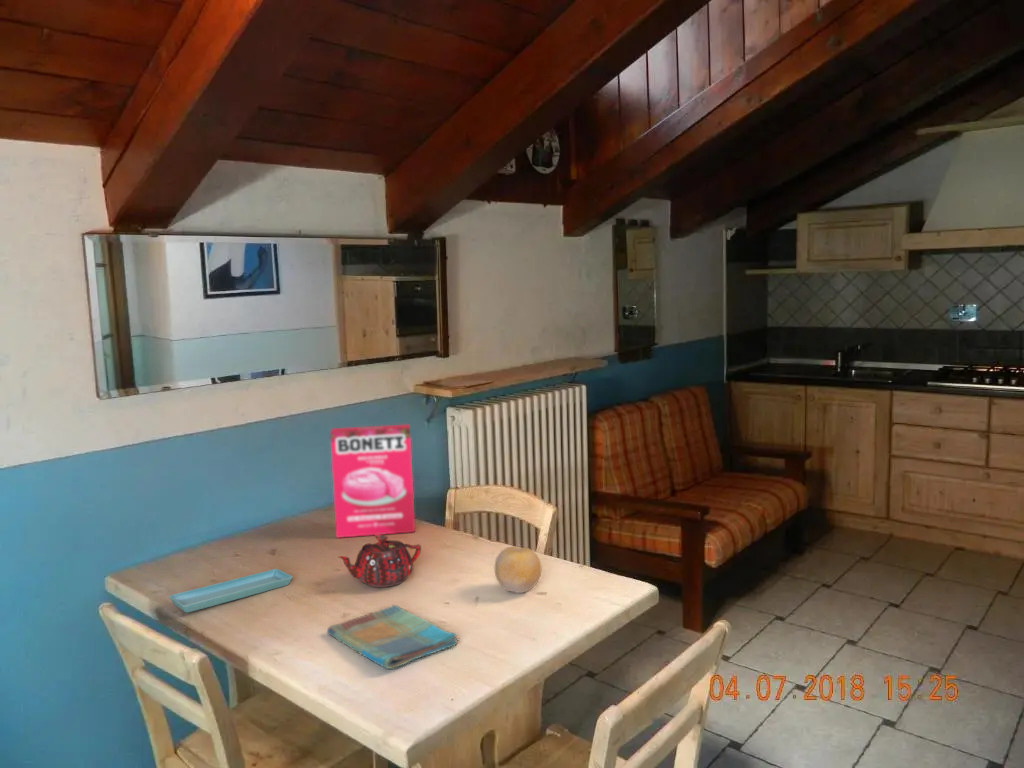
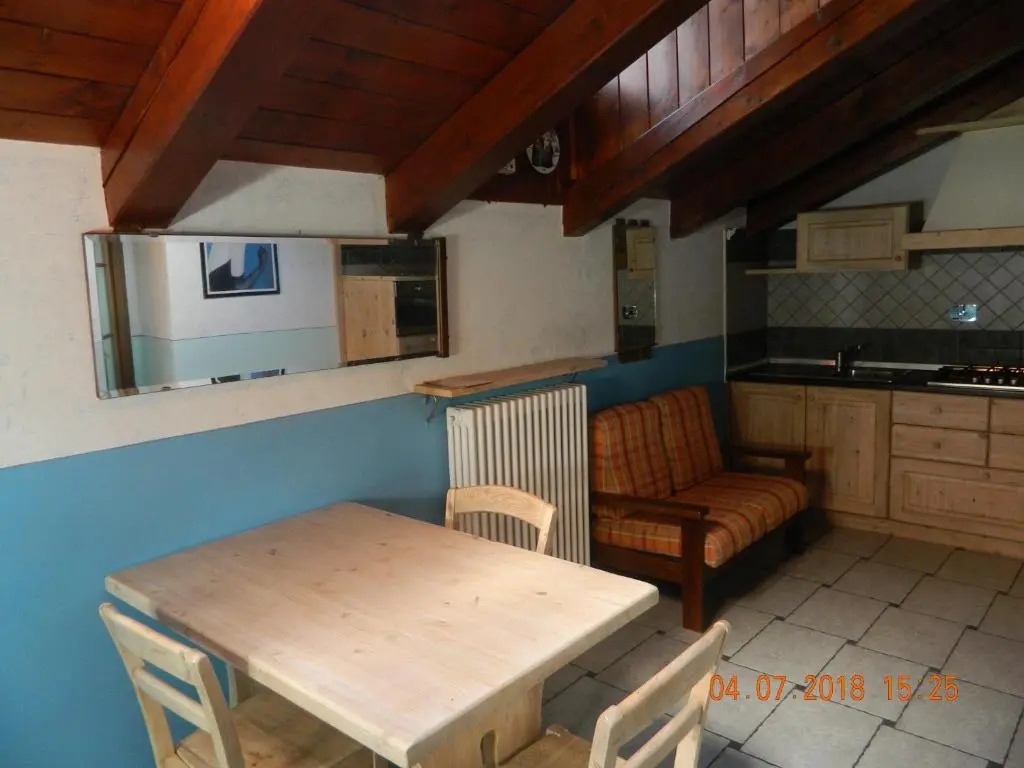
- teapot (381, 558)
- fruit (517, 569)
- cereal box (373, 480)
- saucer (233, 590)
- dish towel (391, 633)
